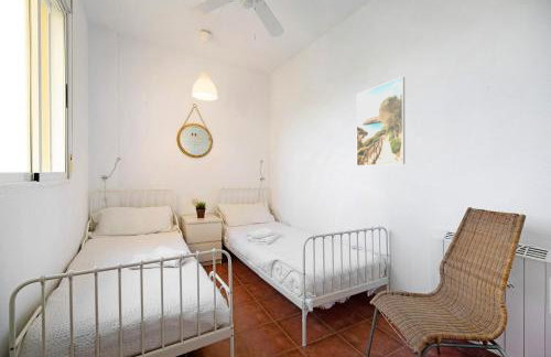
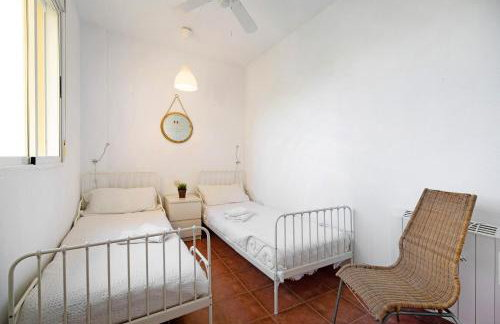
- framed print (378, 126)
